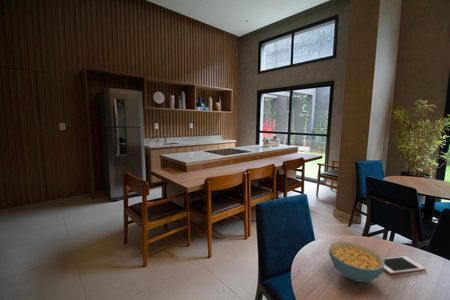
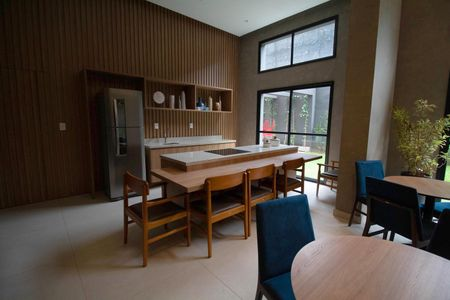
- cereal bowl (354, 265)
- cell phone (398, 264)
